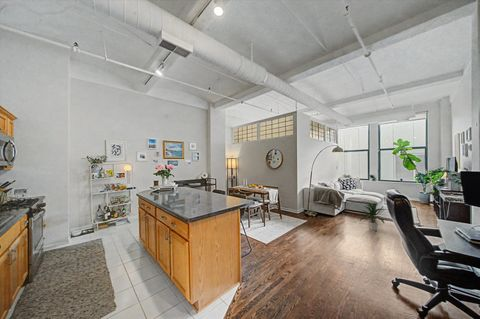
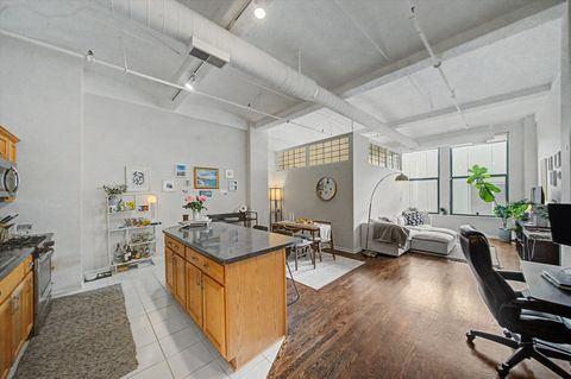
- indoor plant (371, 215)
